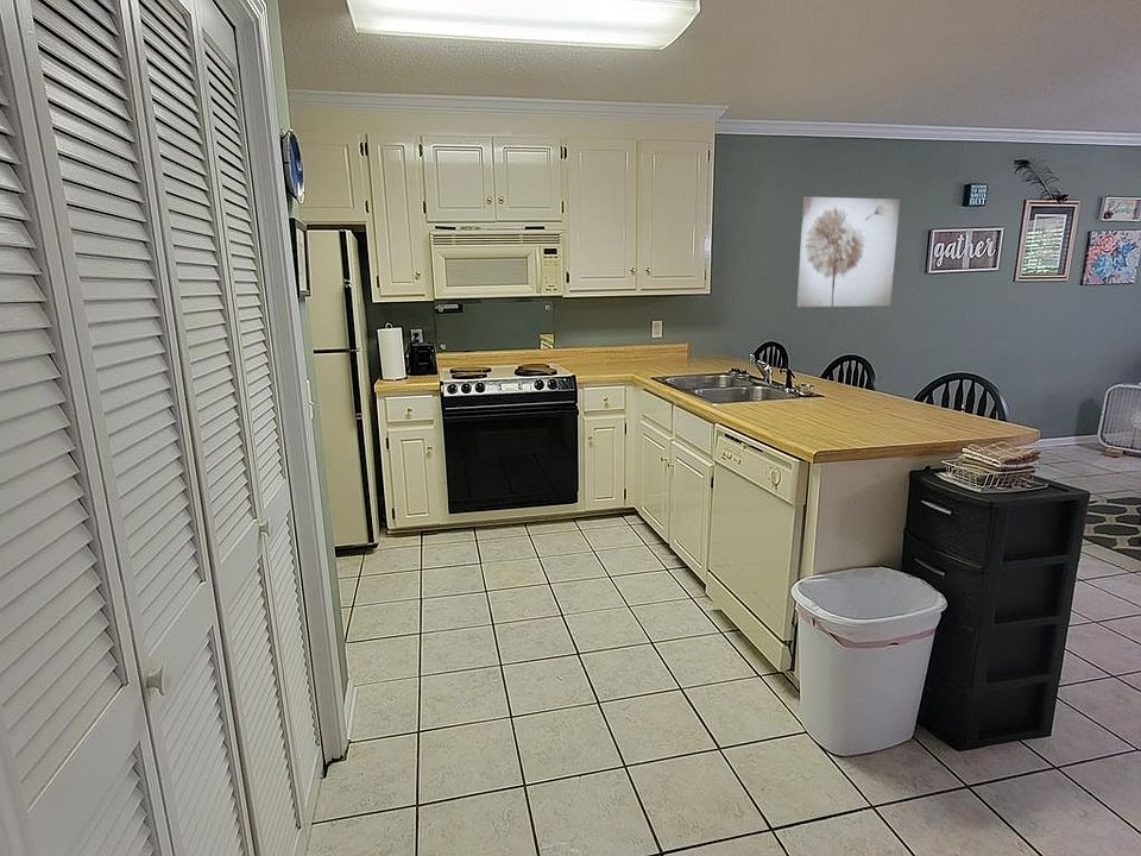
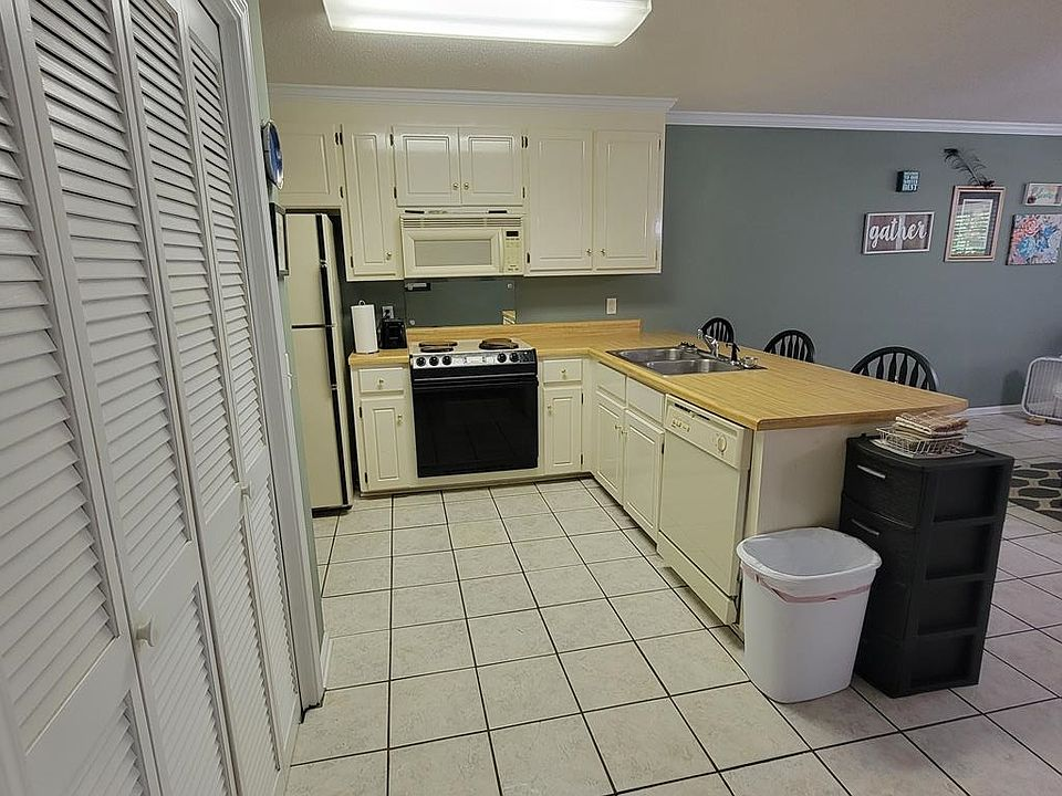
- wall art (847, 253)
